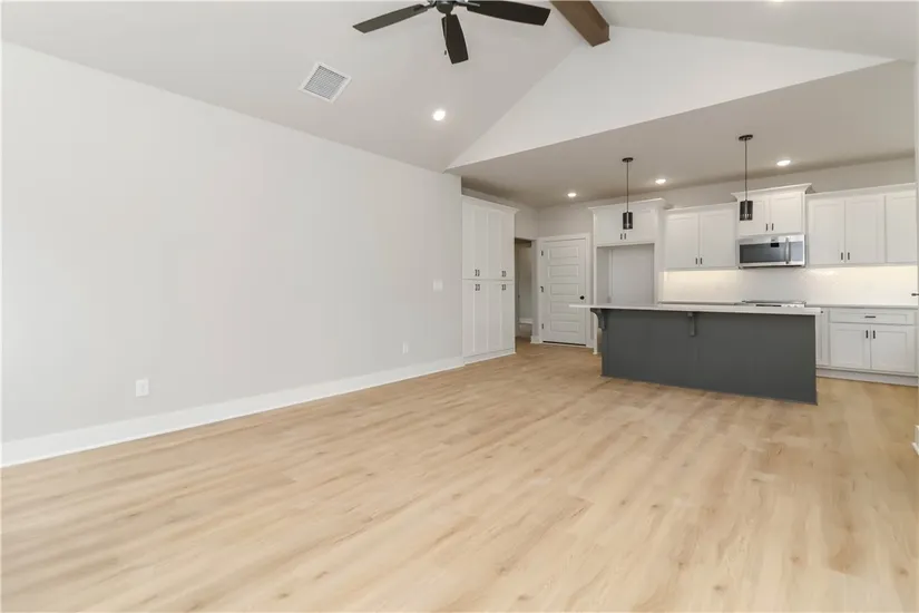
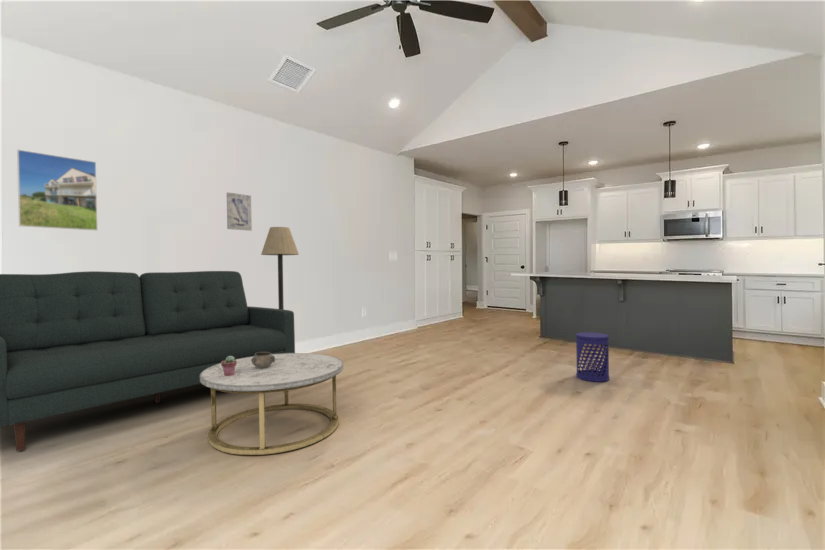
+ floor lamp (280, 295)
+ wall art (239, 211)
+ decorative bowl (261, 359)
+ coffee table (275, 391)
+ sofa (154, 335)
+ waste bin (592, 356)
+ potted succulent (229, 365)
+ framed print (59, 192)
